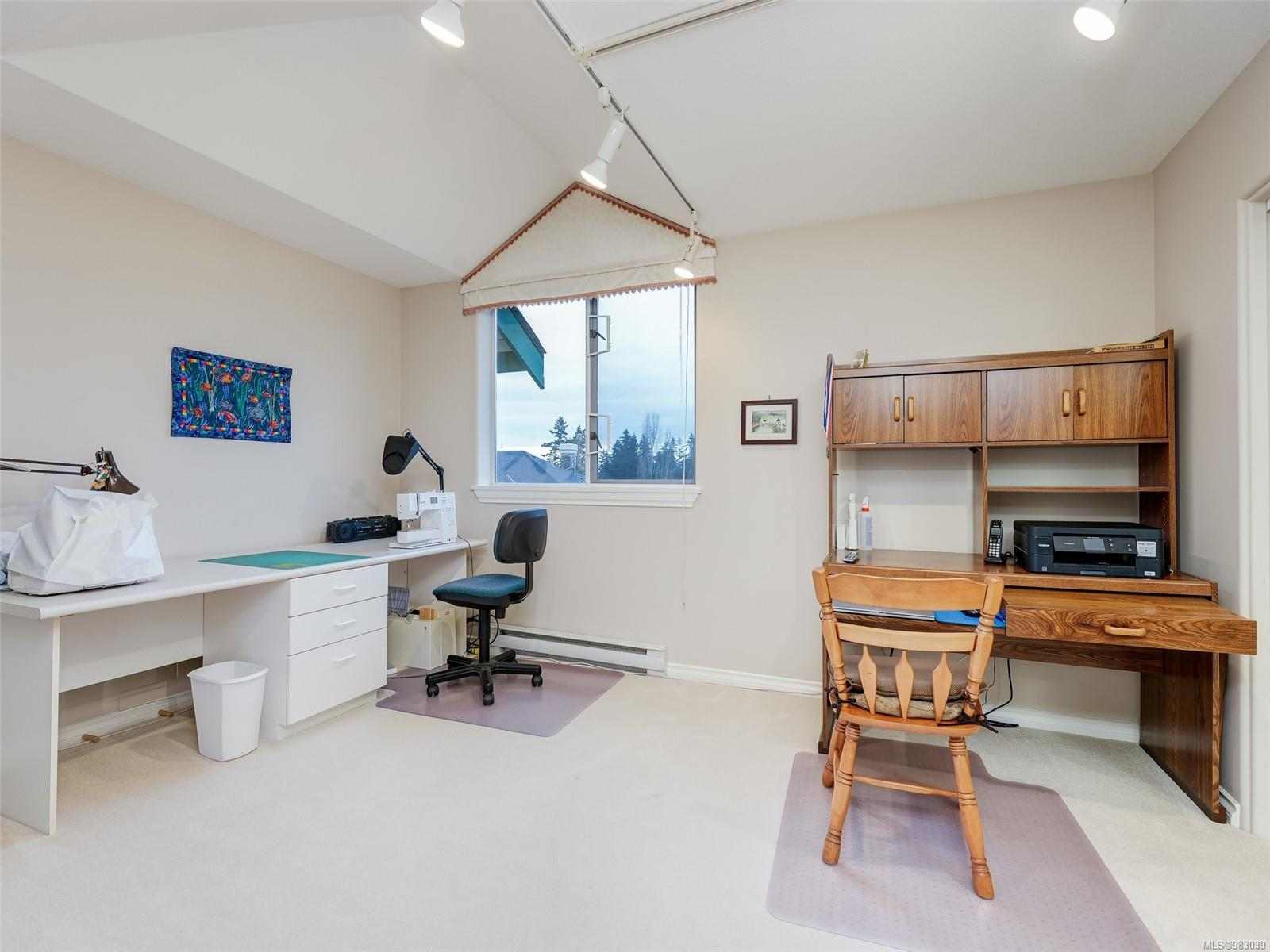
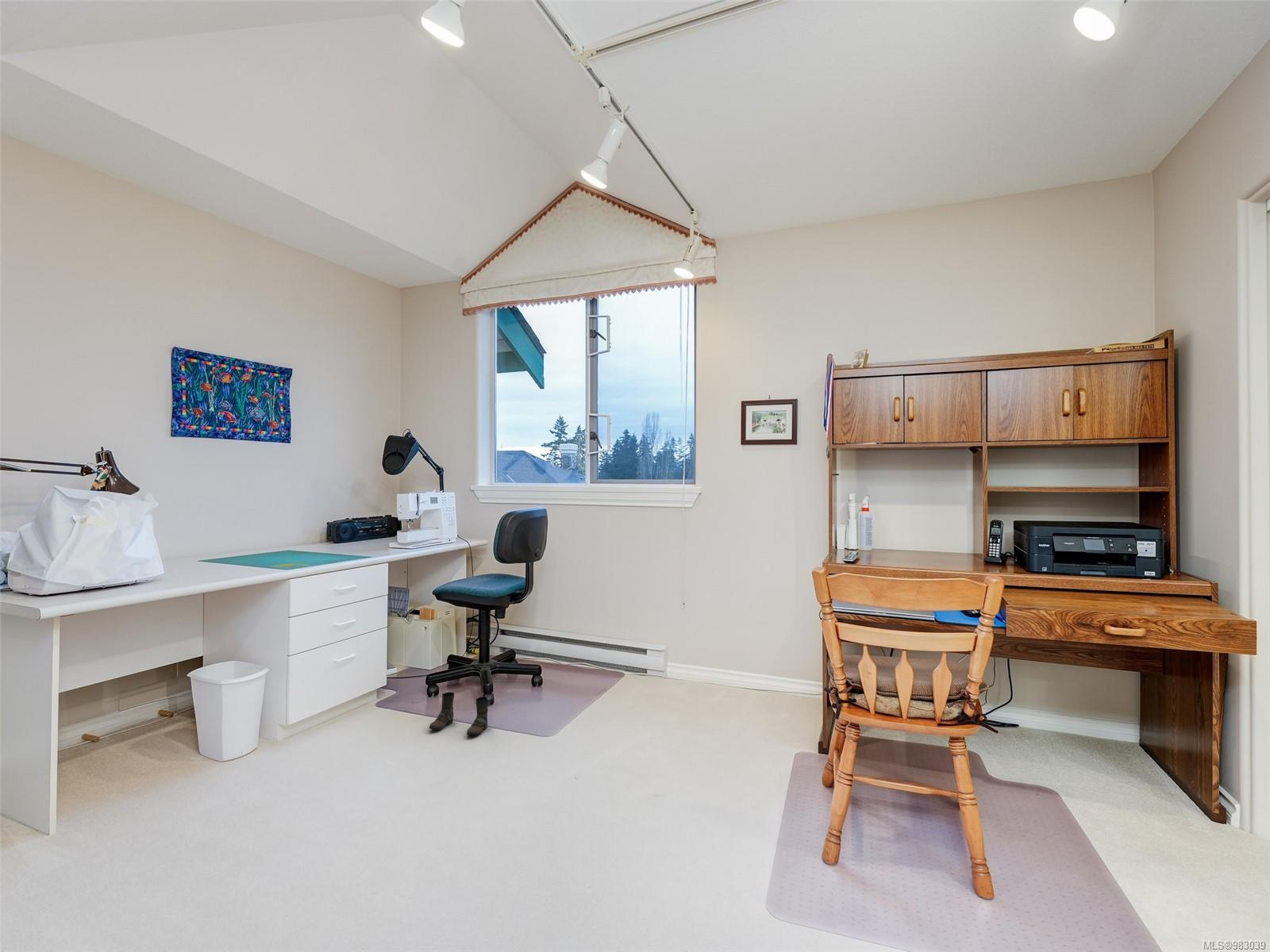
+ boots (452, 714)
